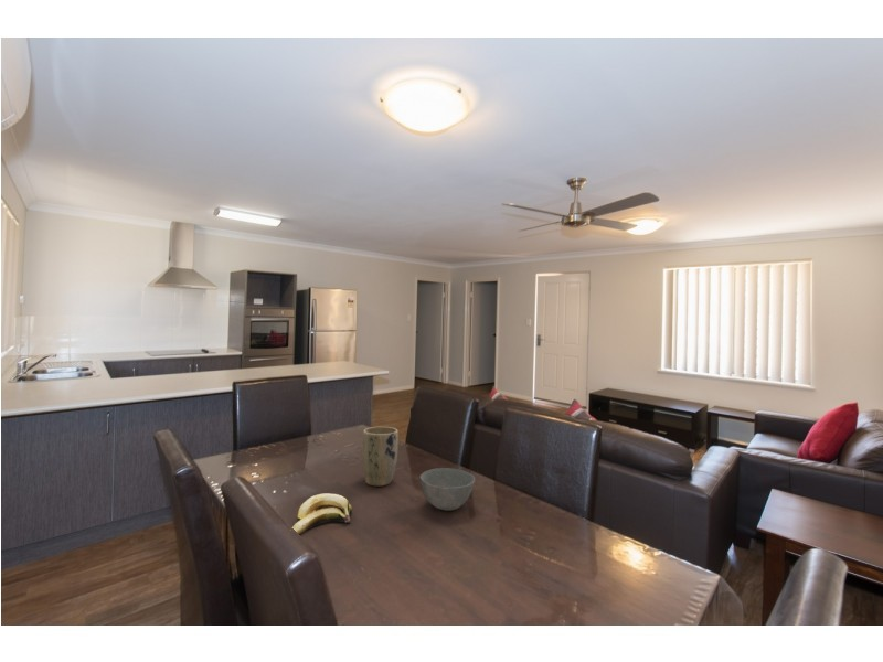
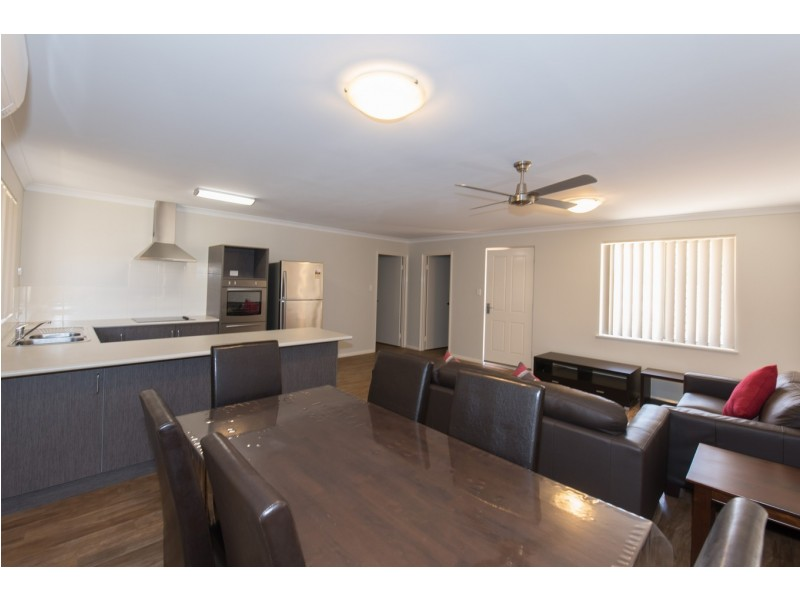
- banana (323, 511)
- plant pot (380, 456)
- bowl (446, 491)
